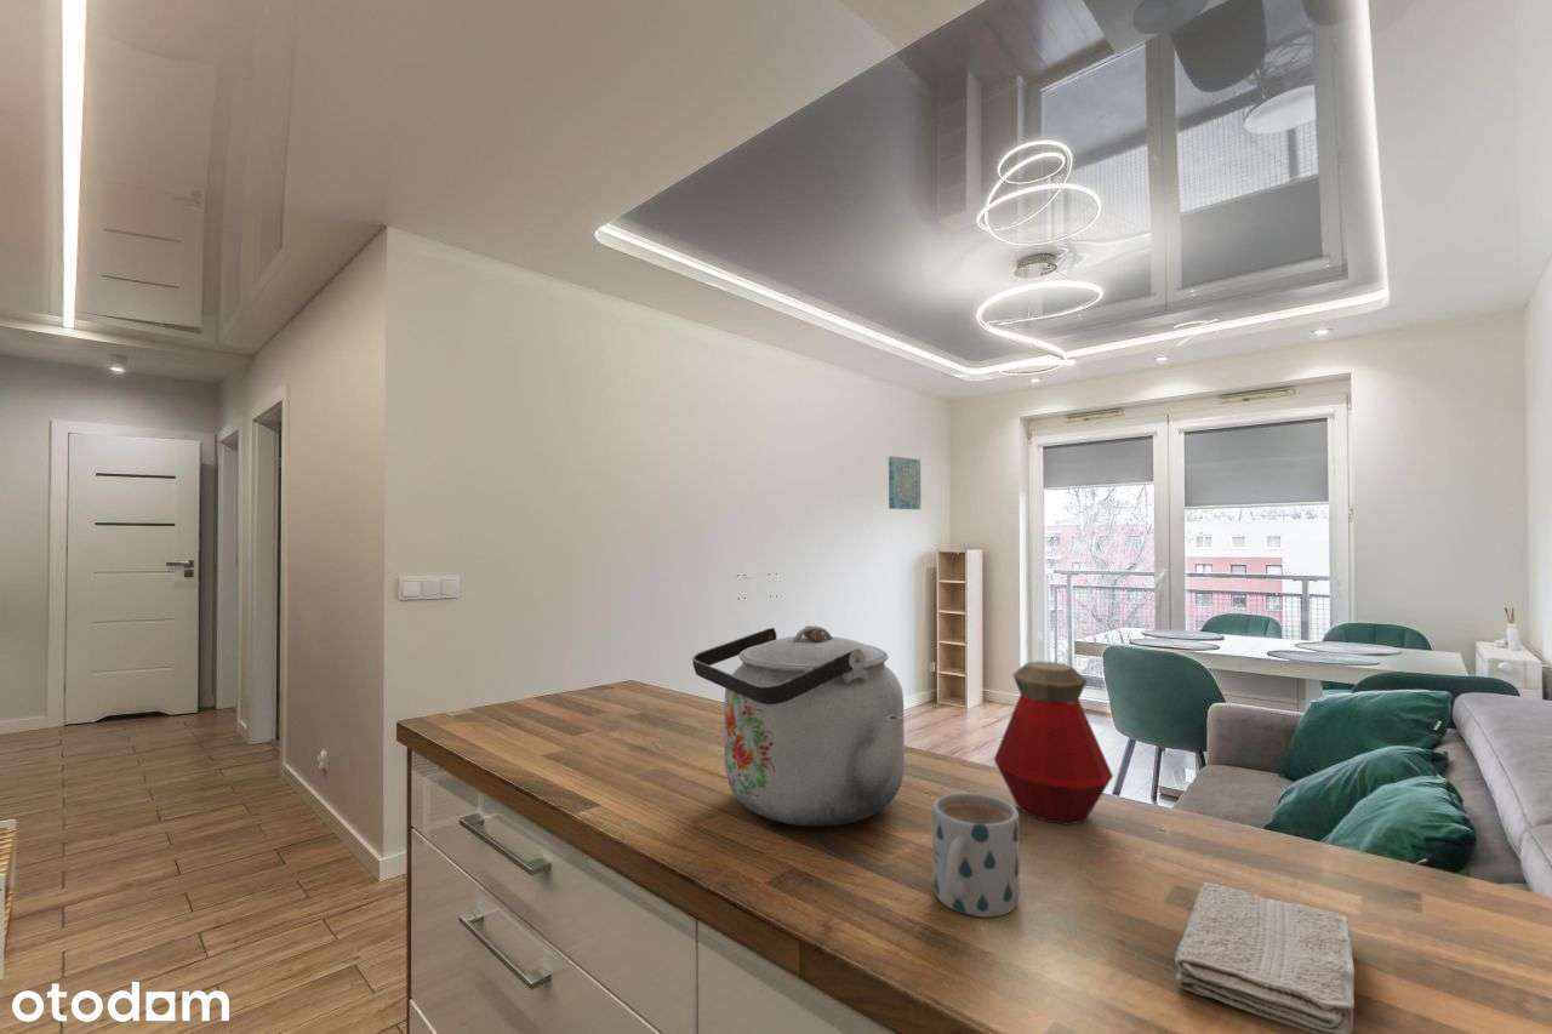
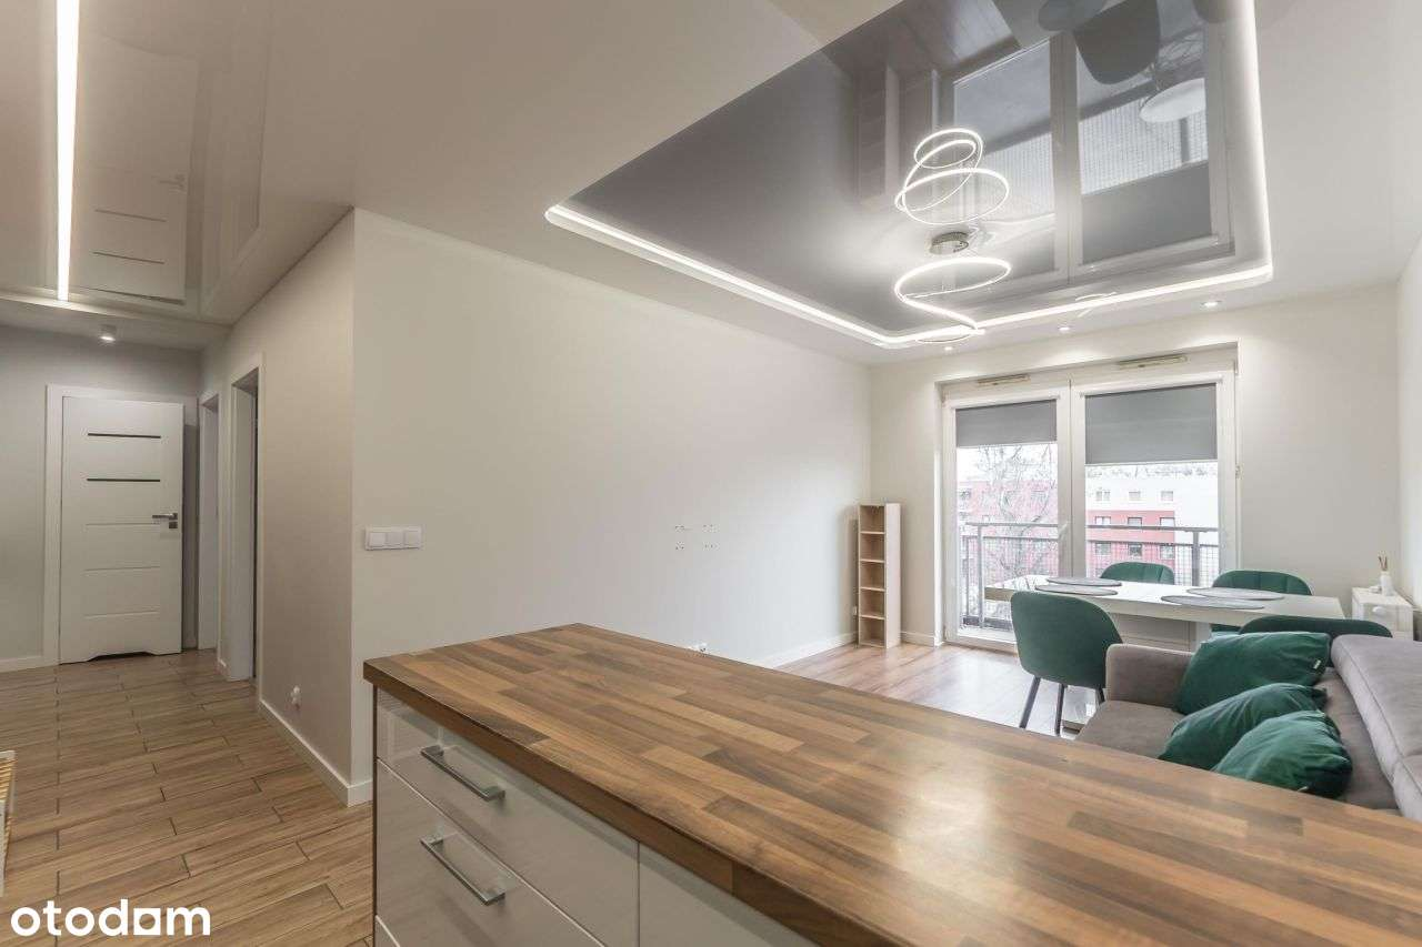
- kettle (818, 719)
- bottle (1050, 737)
- wall art (905, 482)
- mug (970, 858)
- washcloth (1265, 946)
